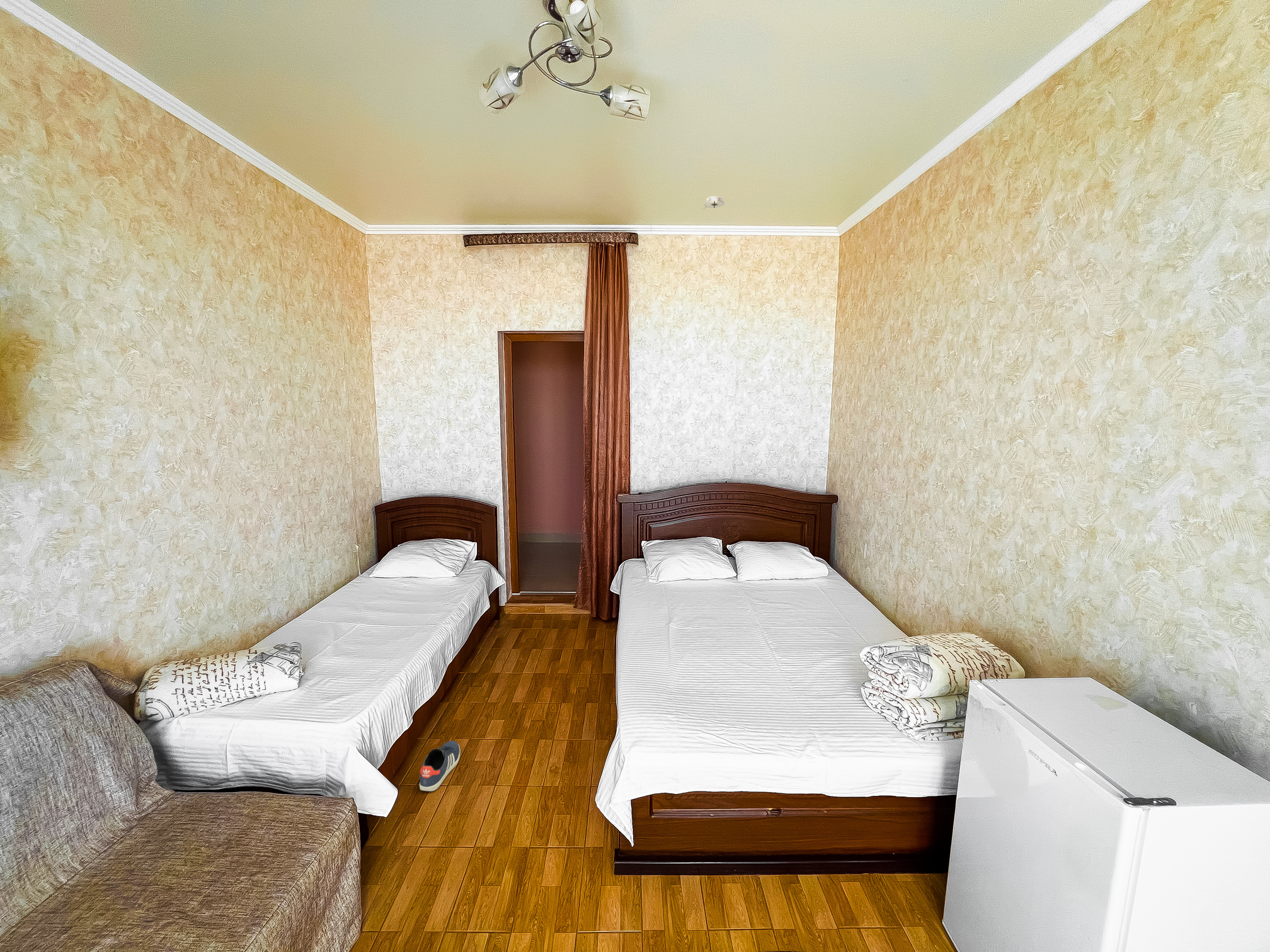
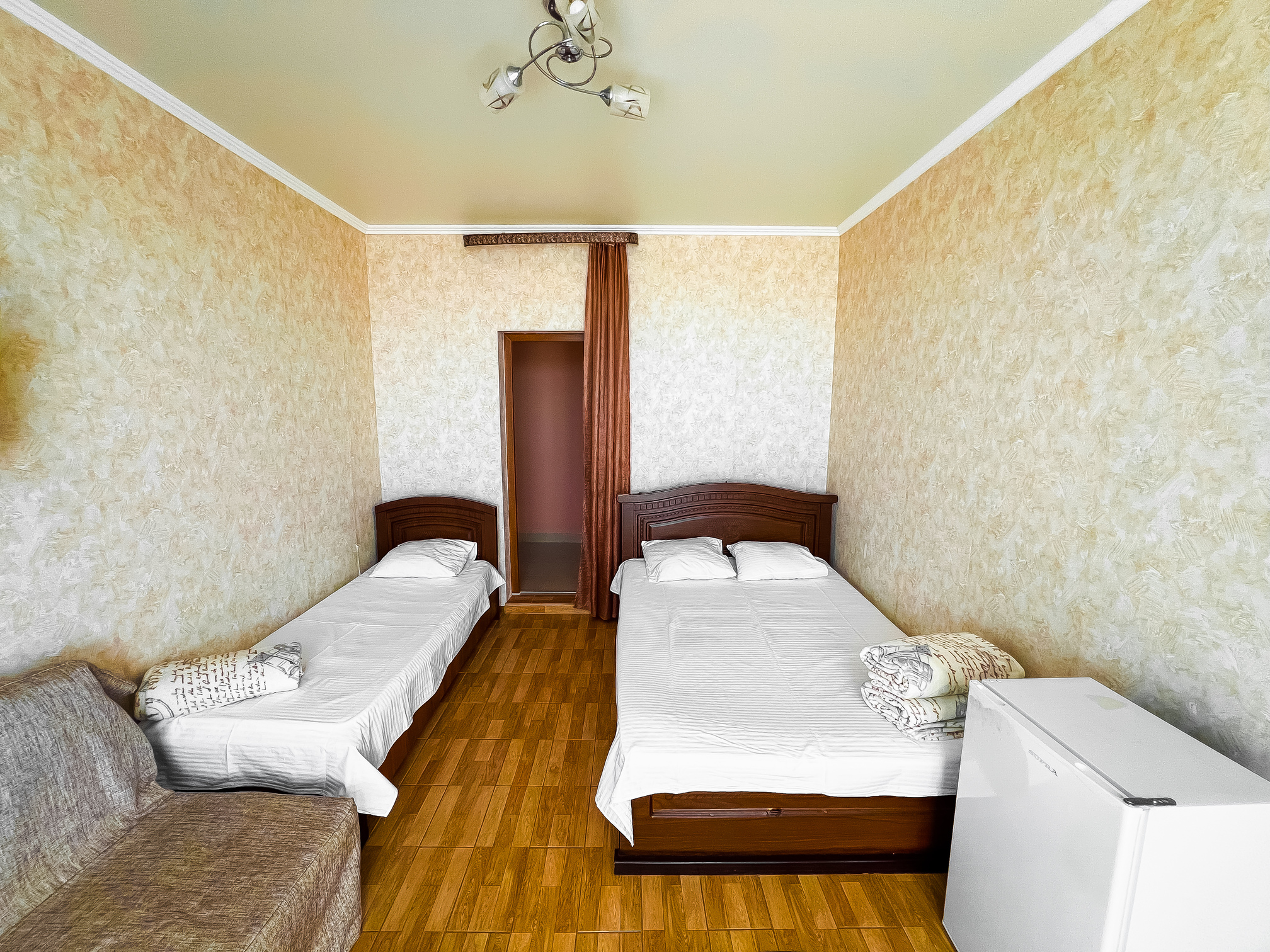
- sneaker (441, 756)
- smoke detector (714, 202)
